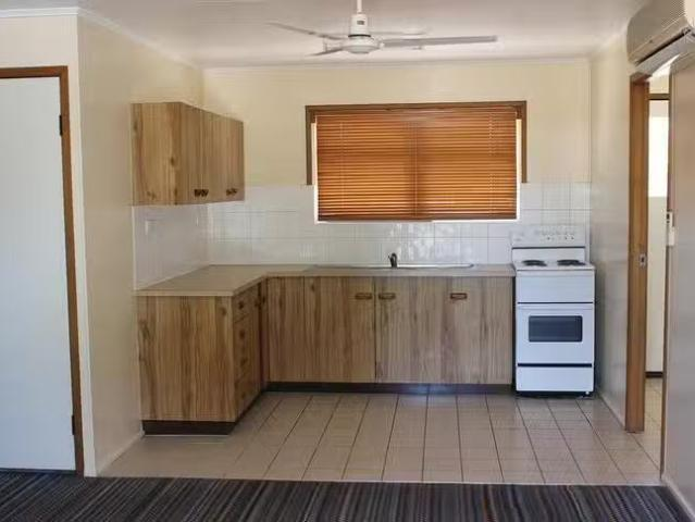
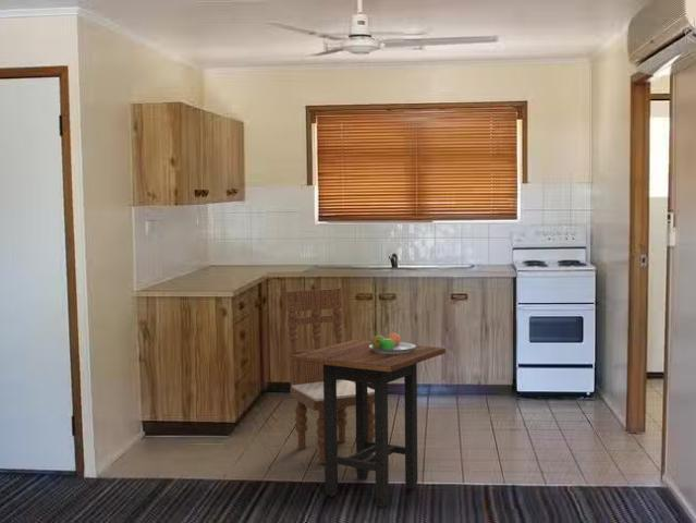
+ side table (367, 422)
+ dining chair (322, 372)
+ fruit bowl (390, 341)
